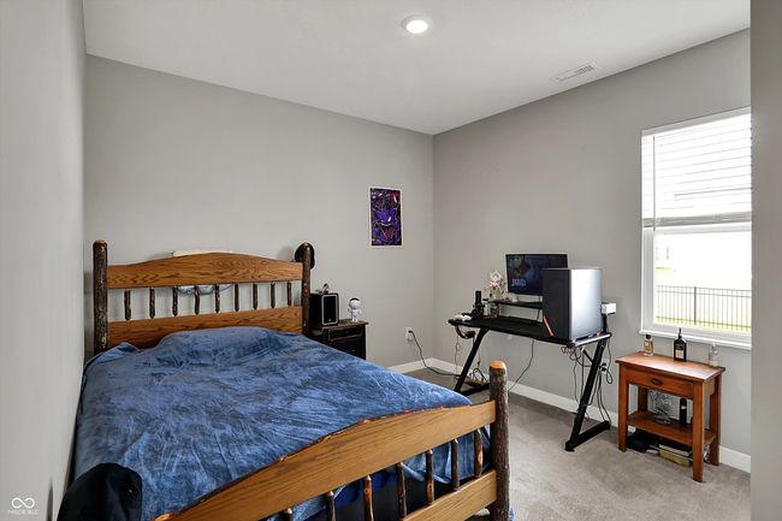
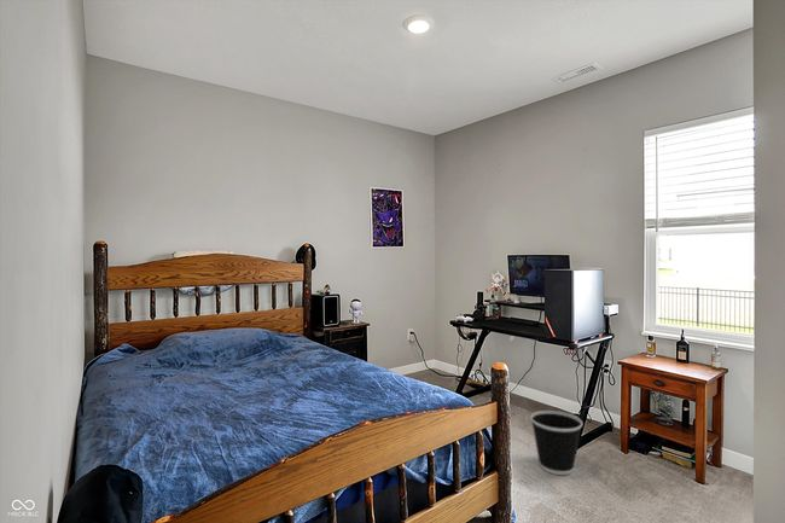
+ wastebasket (556, 442)
